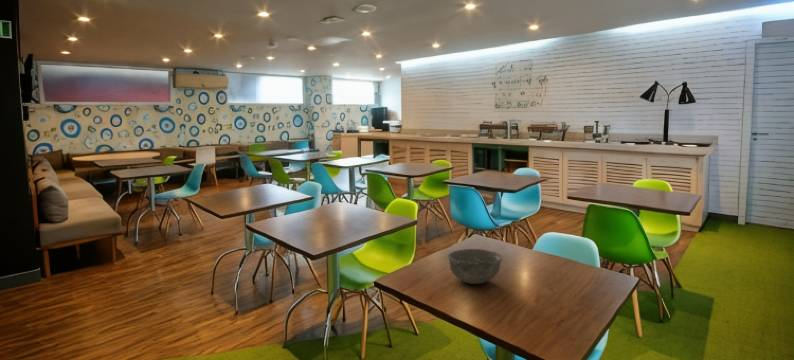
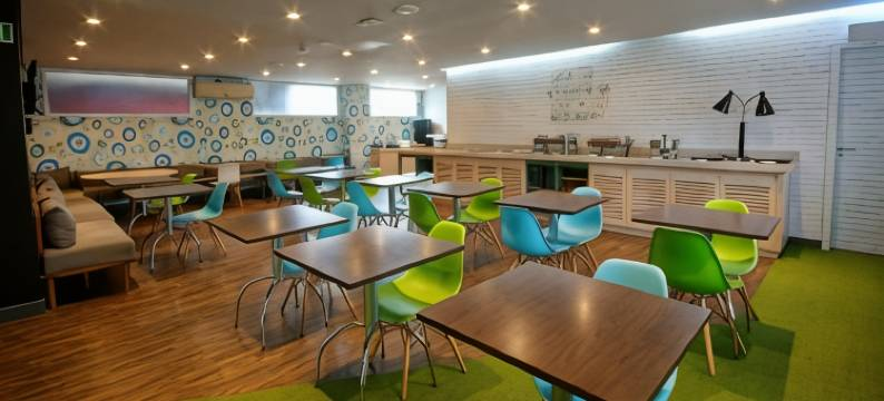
- bowl (474, 267)
